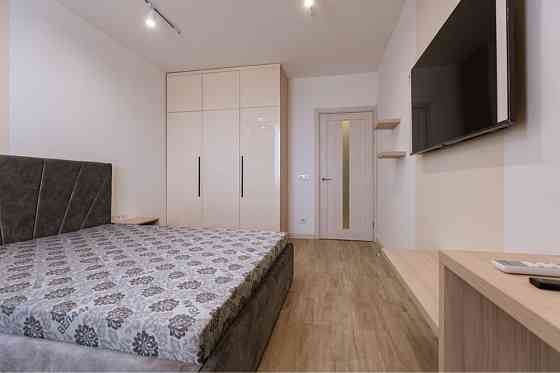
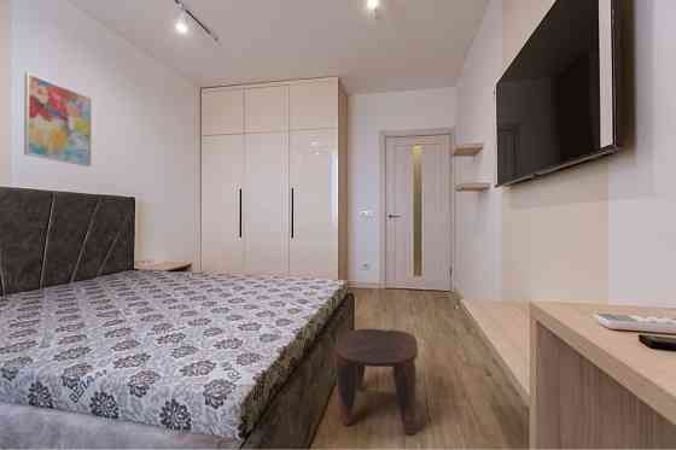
+ wall art (60, 123)
+ stool (378, 366)
